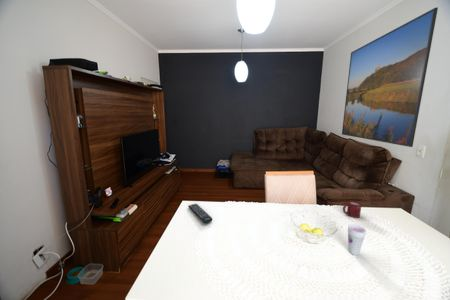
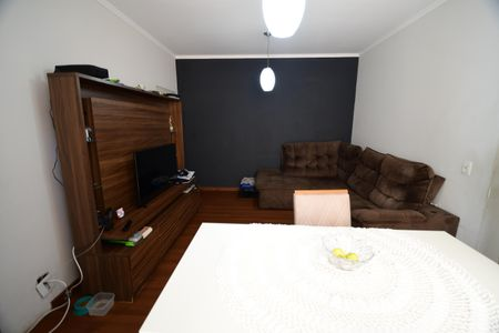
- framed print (375, 89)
- cup (355, 240)
- cup (351, 208)
- remote control (199, 212)
